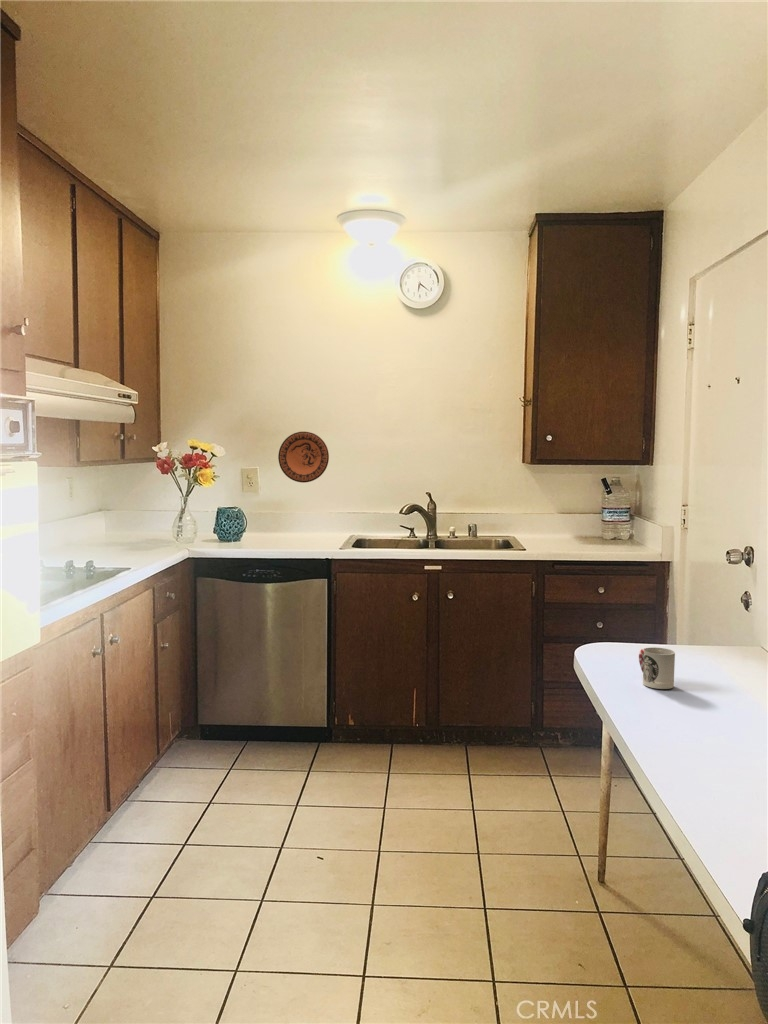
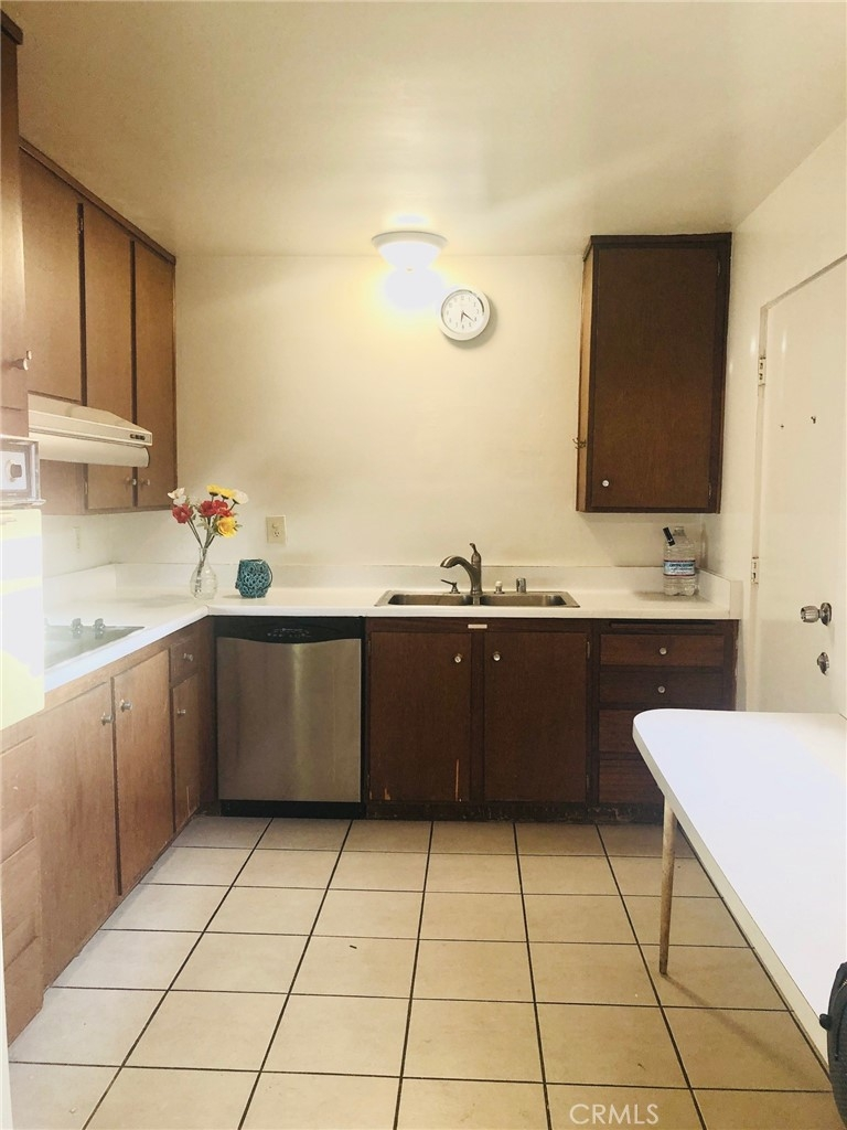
- cup (654, 666)
- decorative plate (303, 457)
